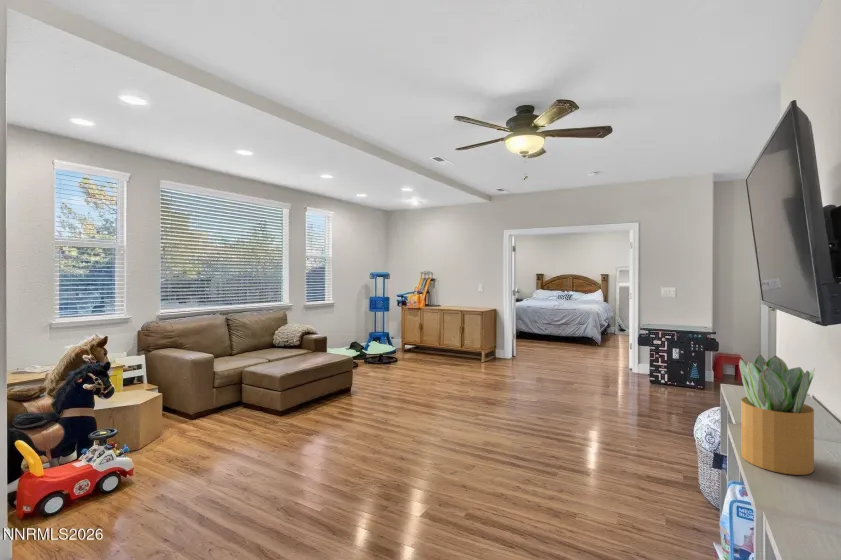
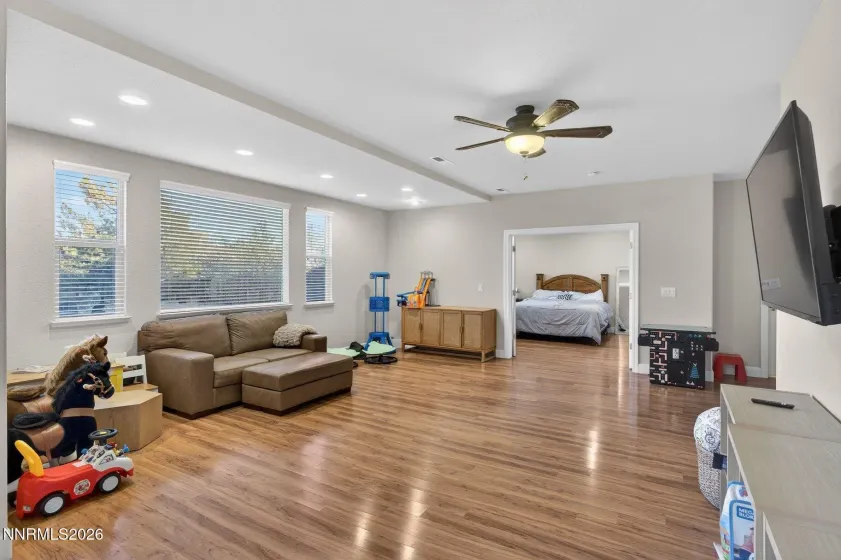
- potted plant (774, 411)
